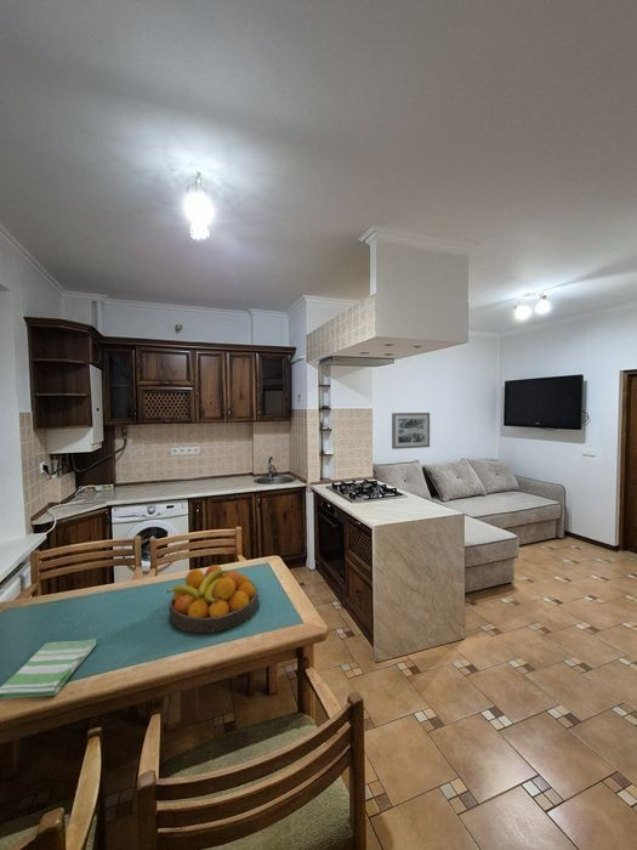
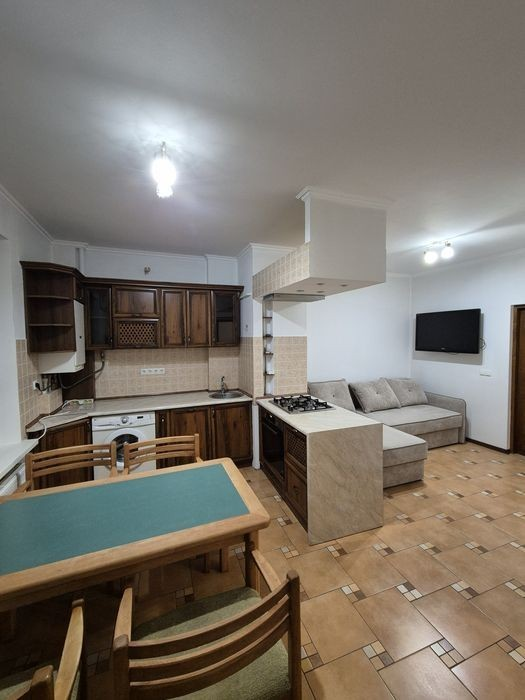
- dish towel (50, 665)
- wall art (410, 430)
- fruit bowl (215, 589)
